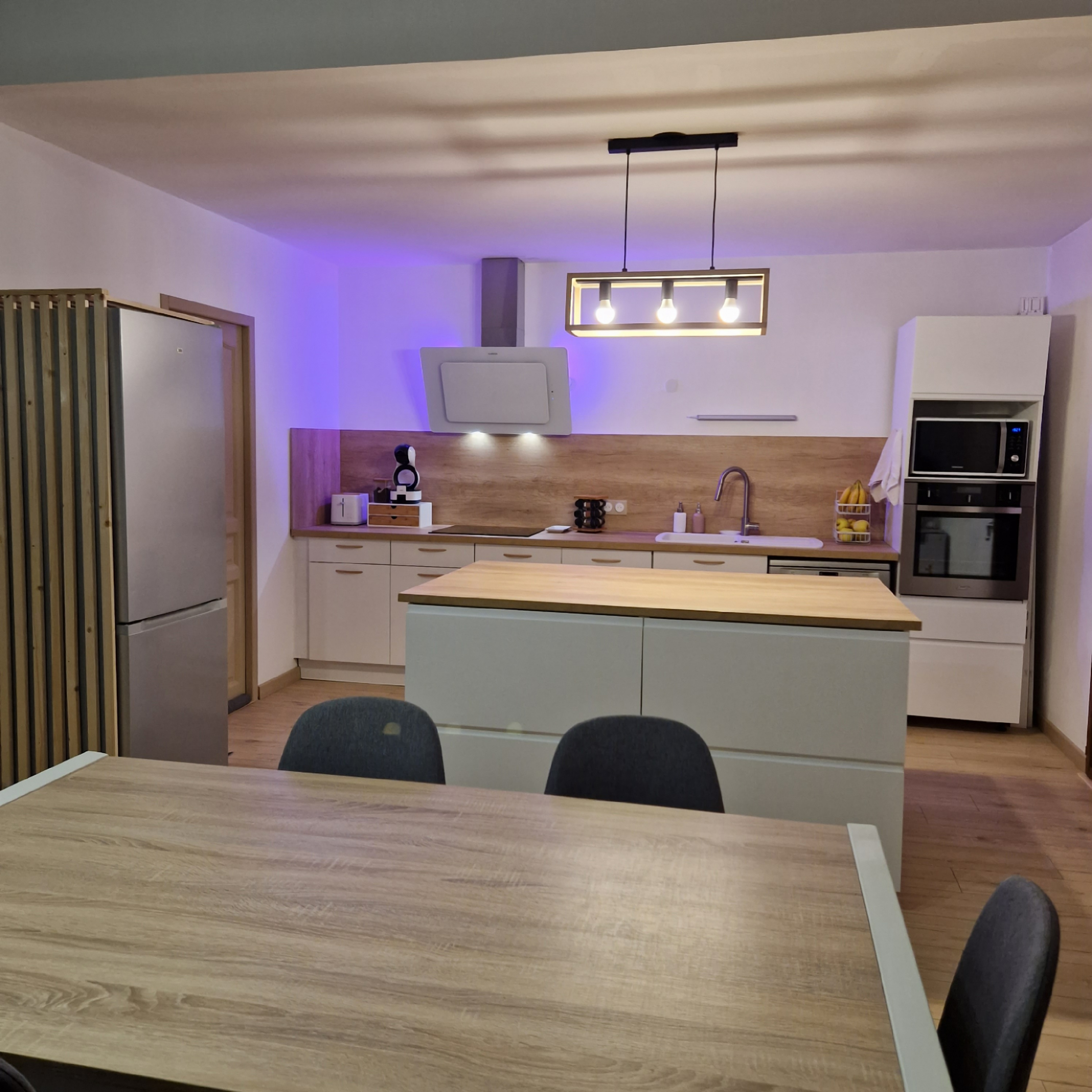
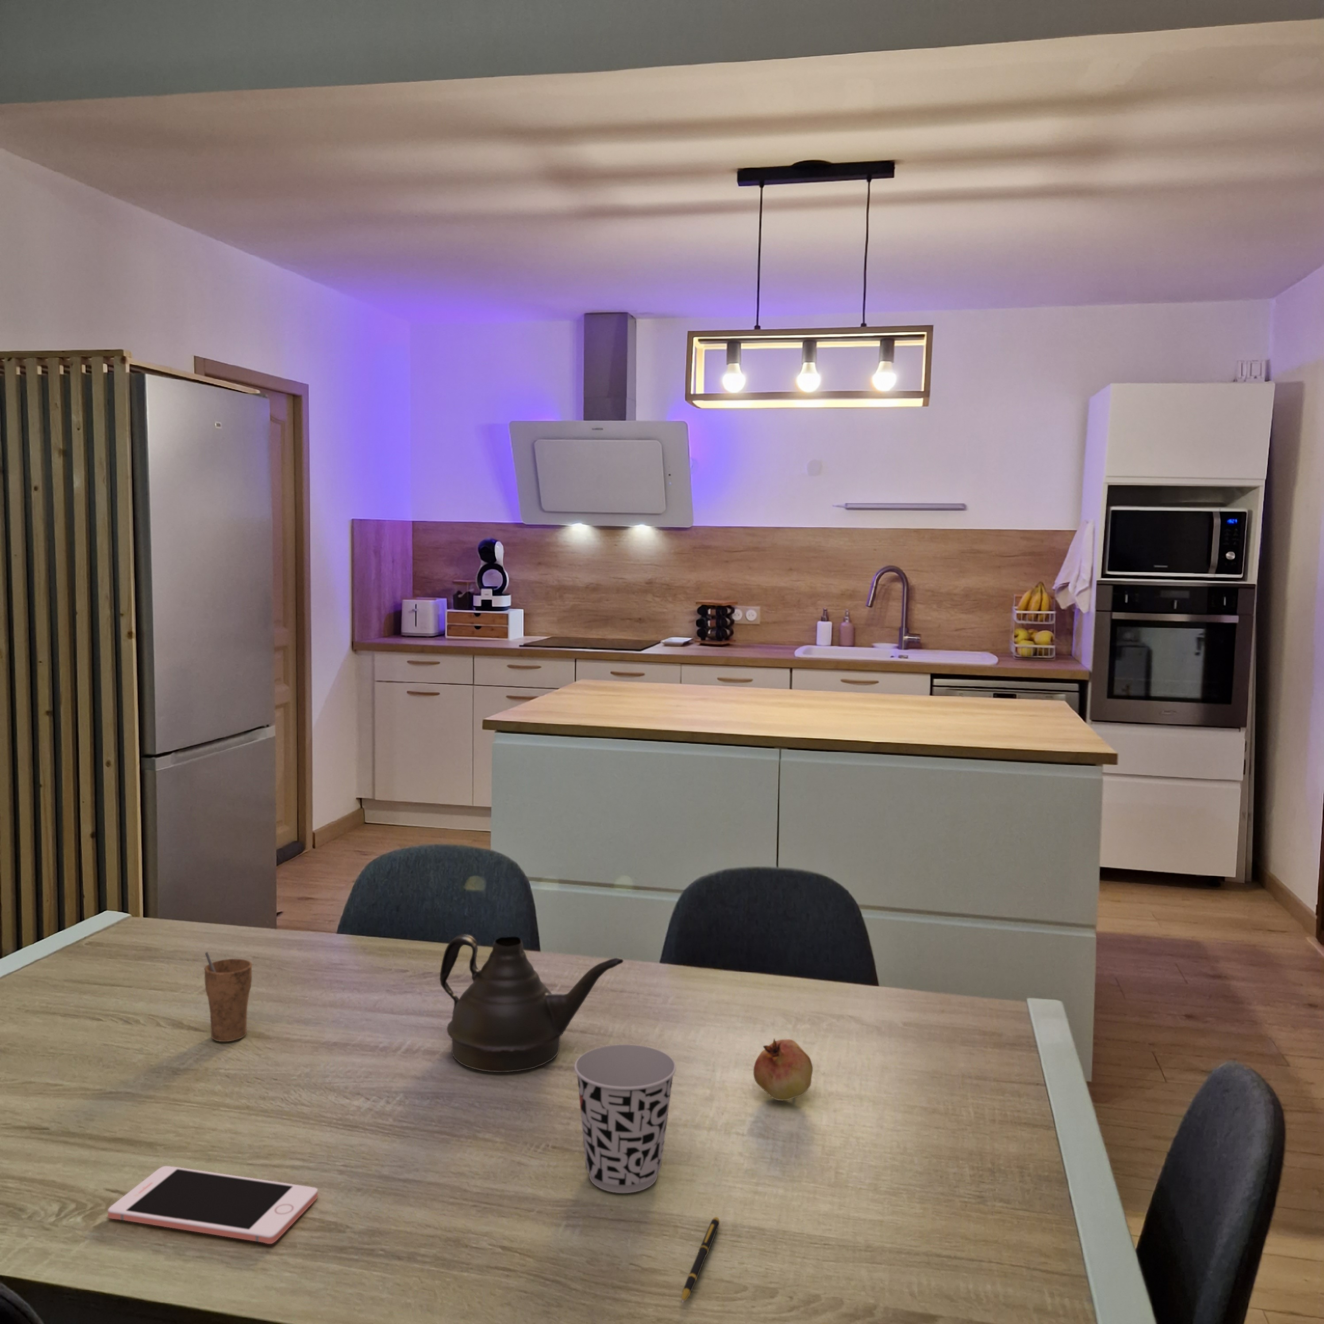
+ fruit (783, 1067)
+ cell phone (215, 1203)
+ cup (624, 1119)
+ cup (228, 992)
+ teapot (529, 998)
+ pen (700, 1259)
